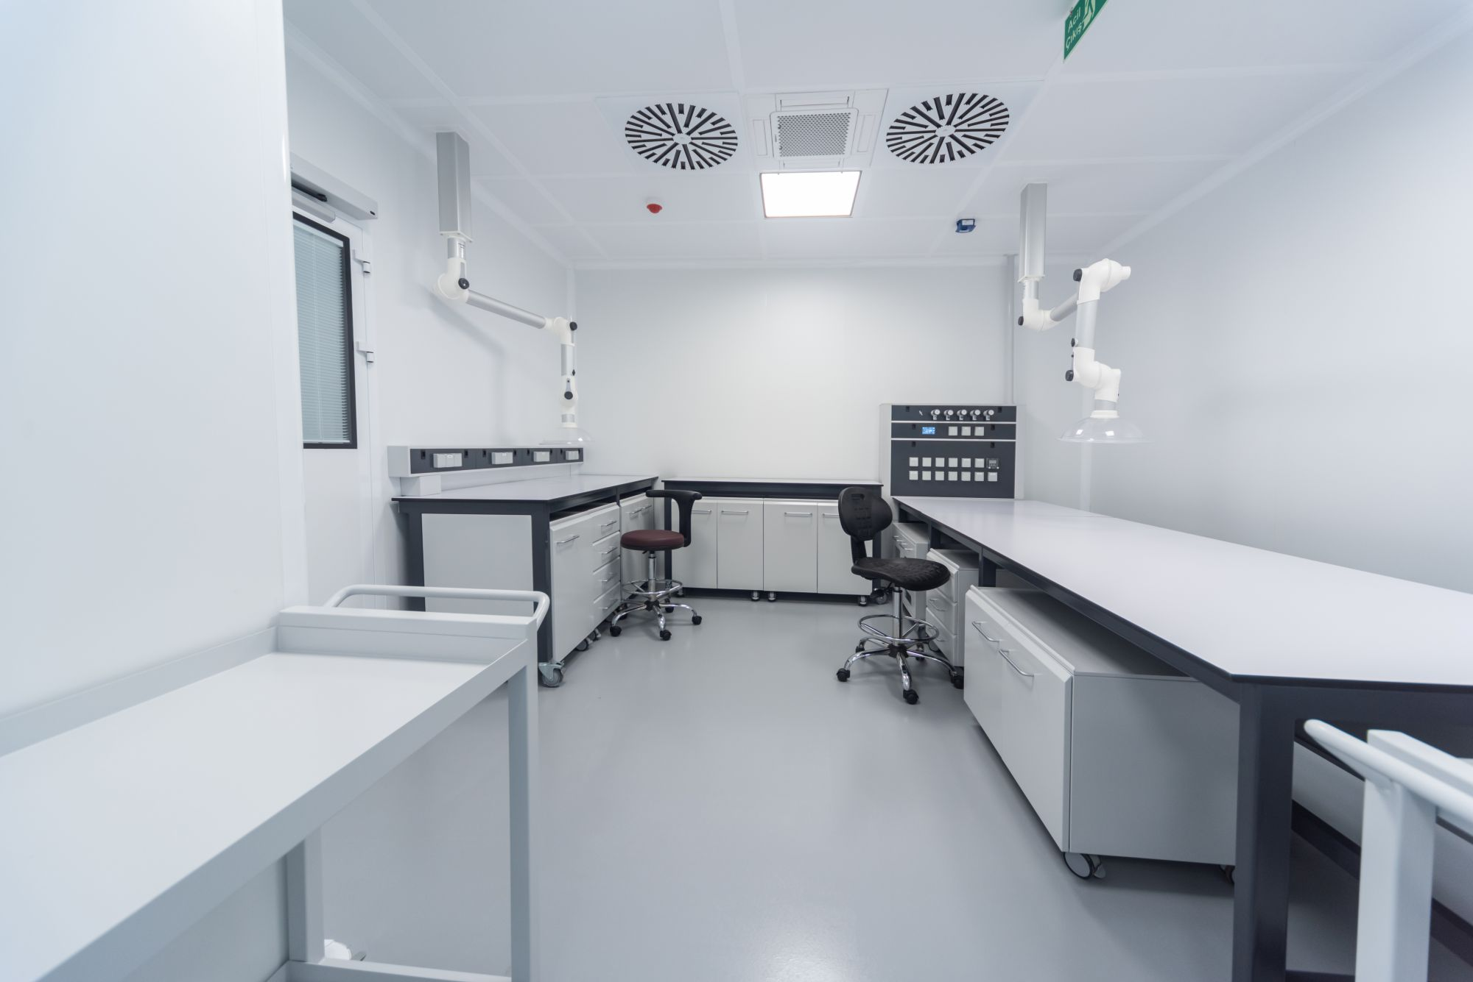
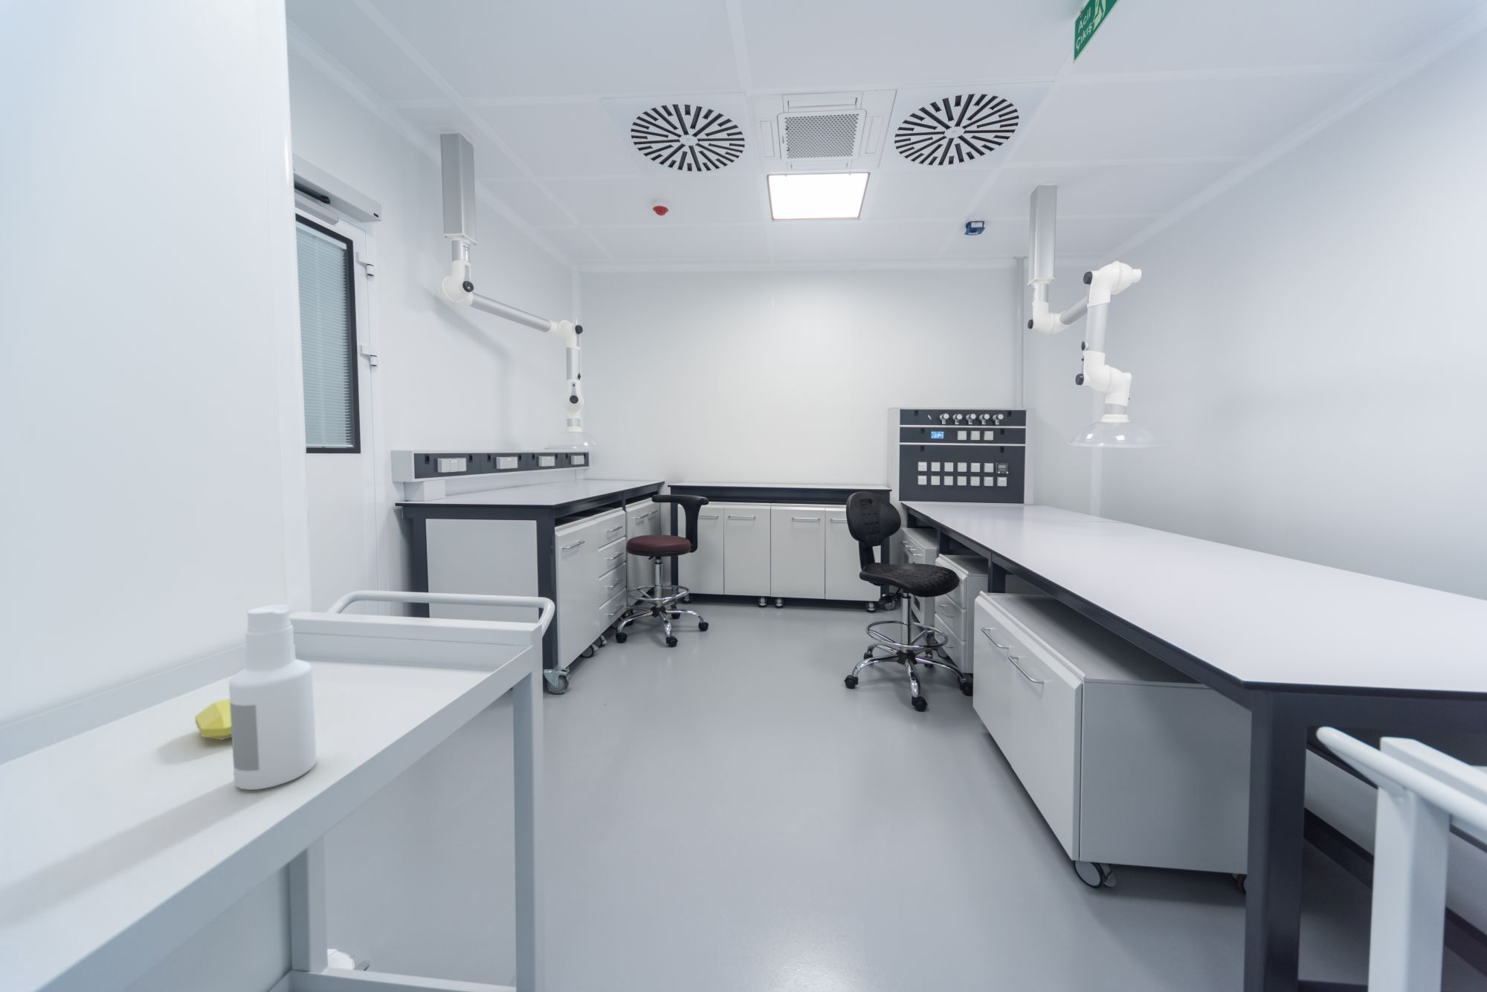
+ spray bottle (272, 691)
+ soap bar (229, 713)
